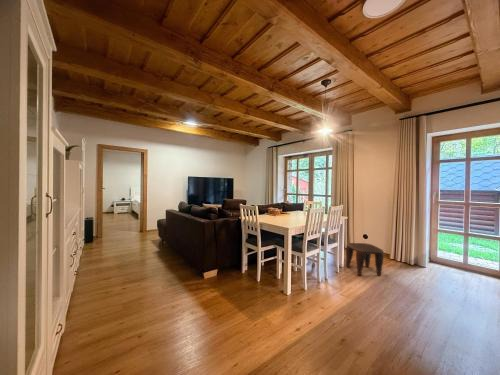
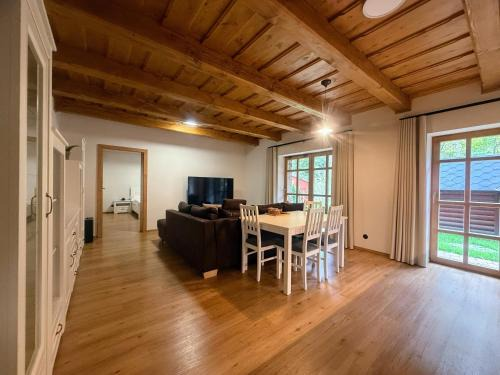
- stool (363, 258)
